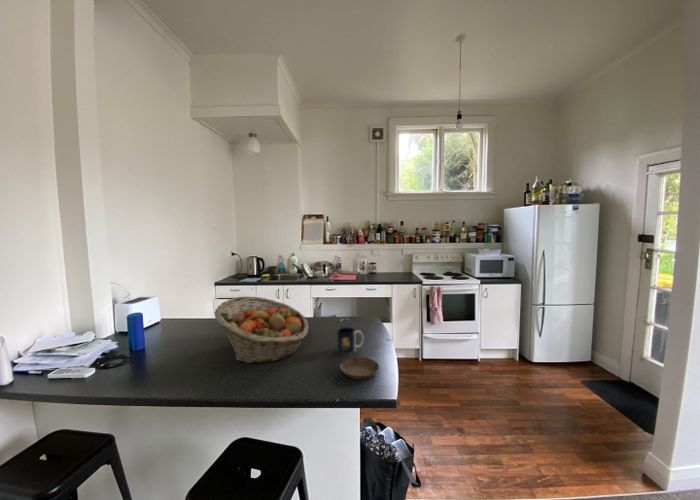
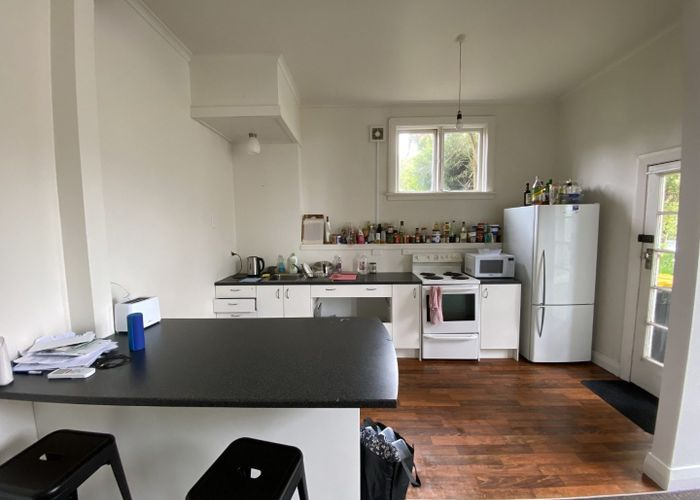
- saucer (359, 369)
- mug (350, 340)
- fruit basket (264, 324)
